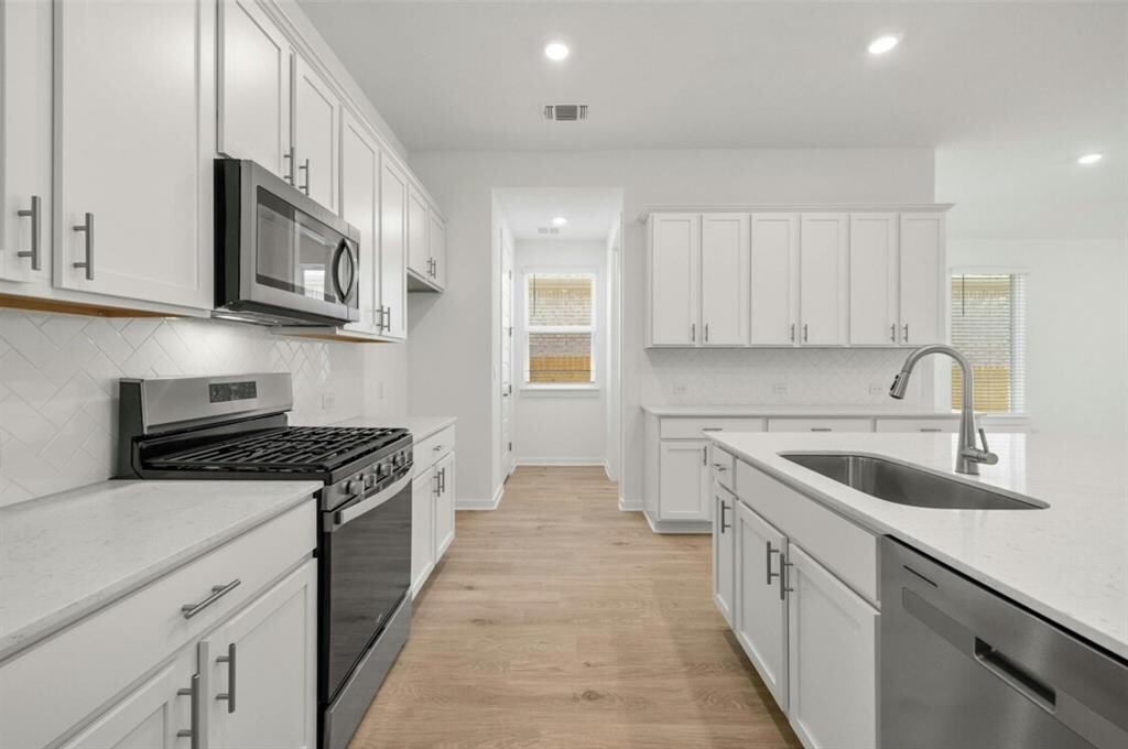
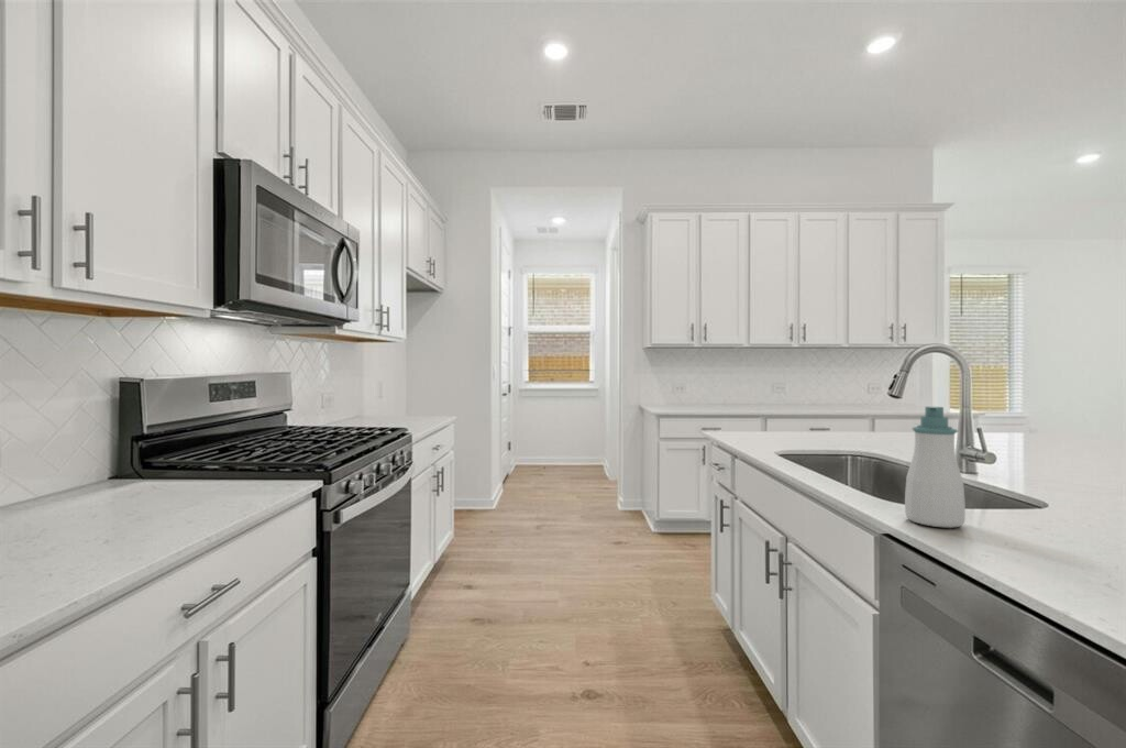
+ soap bottle (934, 464)
